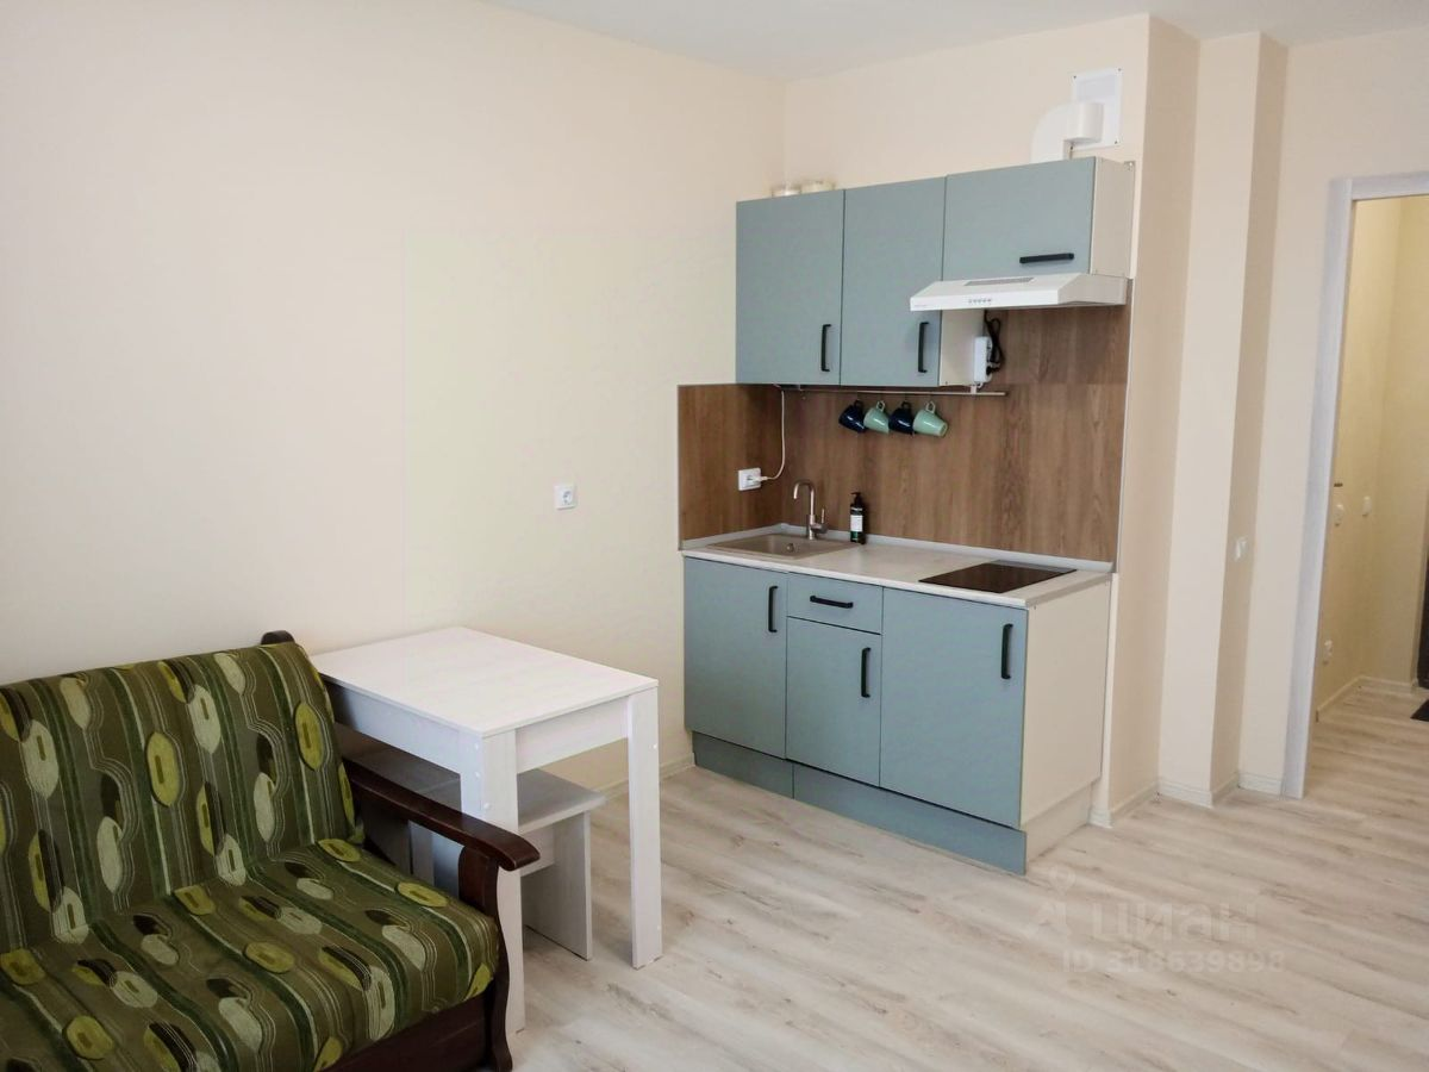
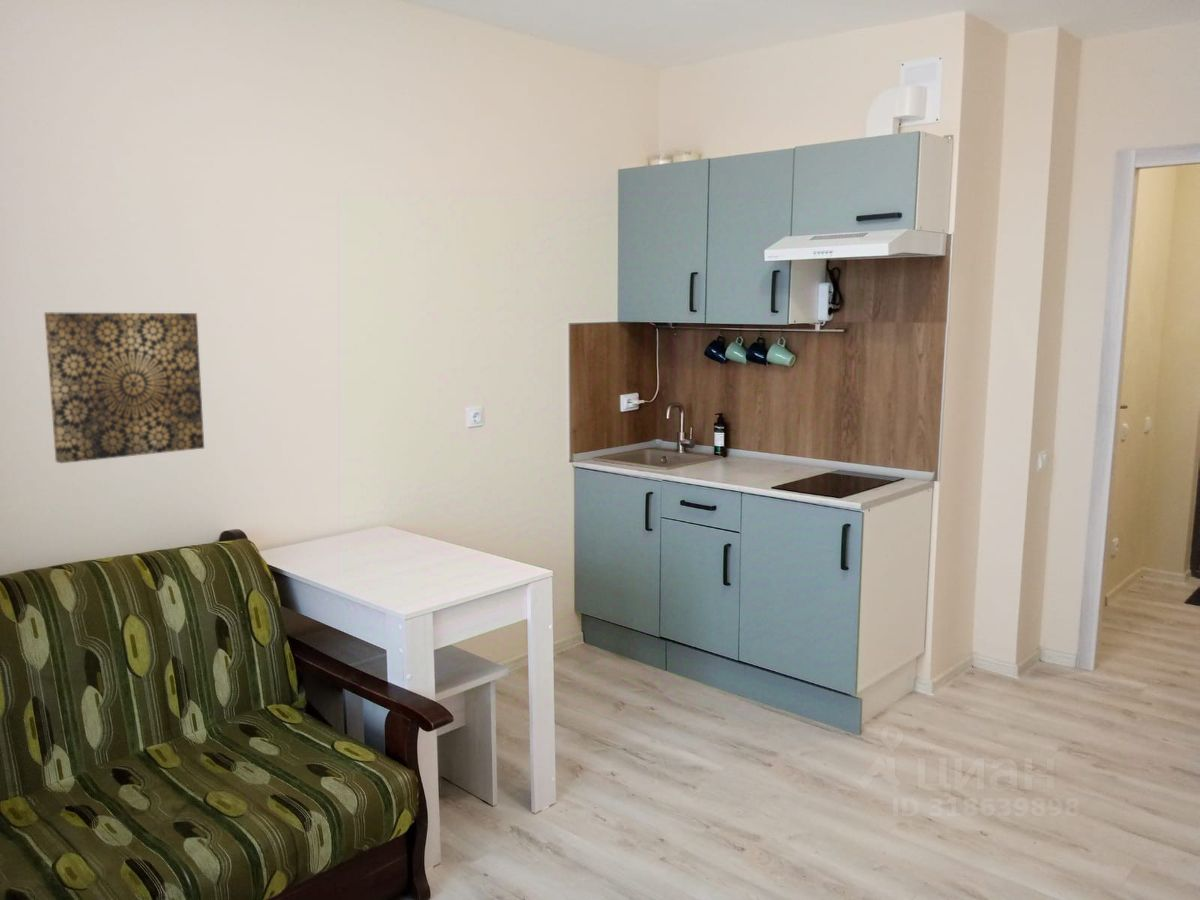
+ wall art (129, 384)
